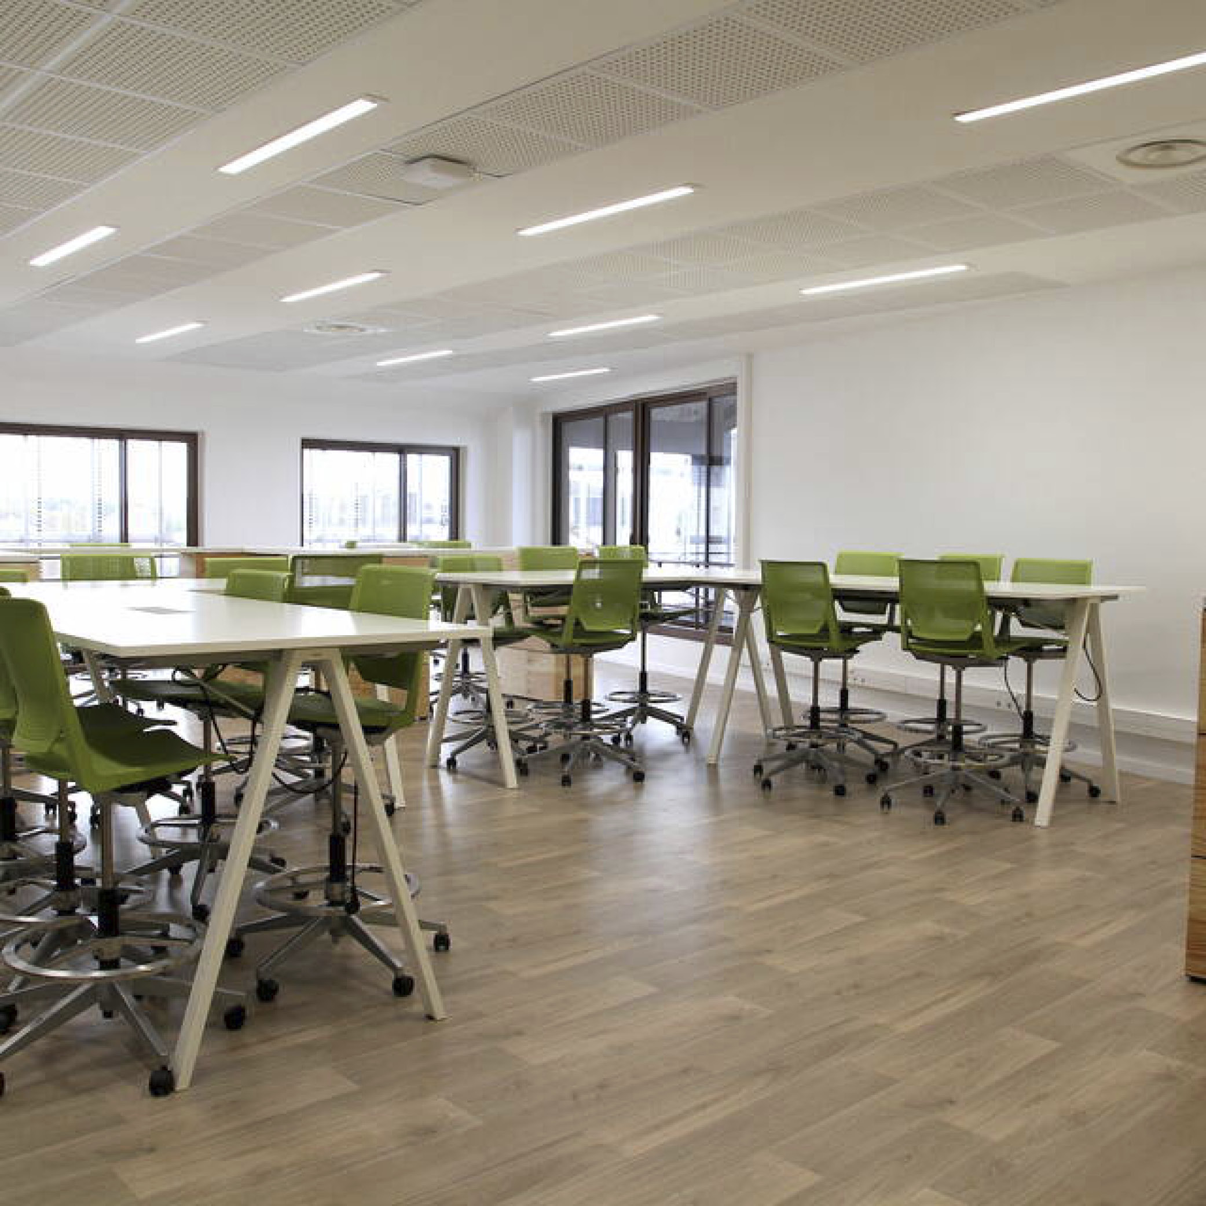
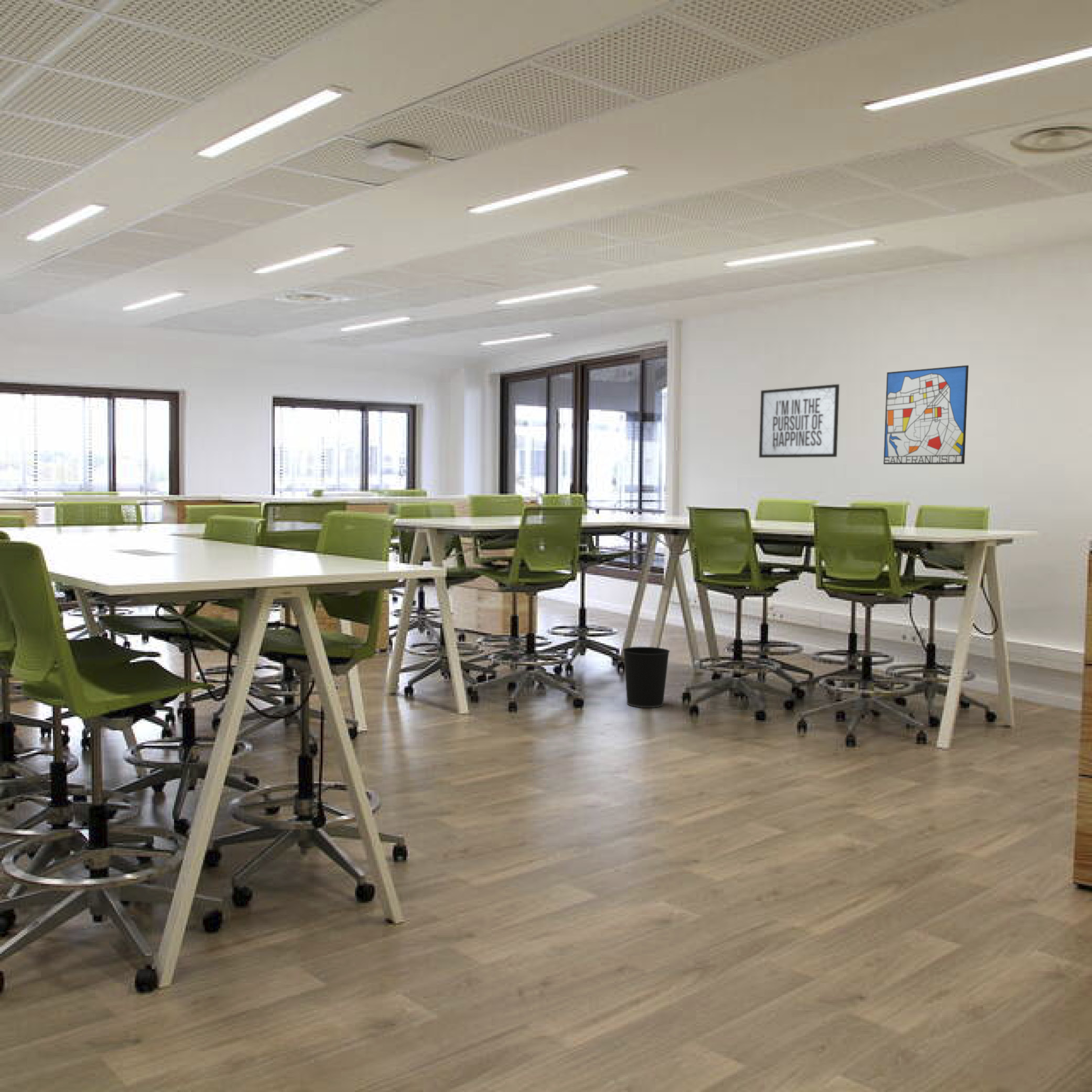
+ wall art (924, 416)
+ mirror (797, 422)
+ wastebasket (645, 677)
